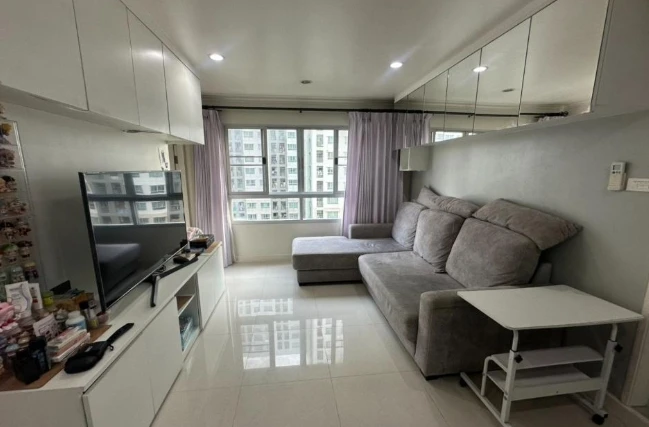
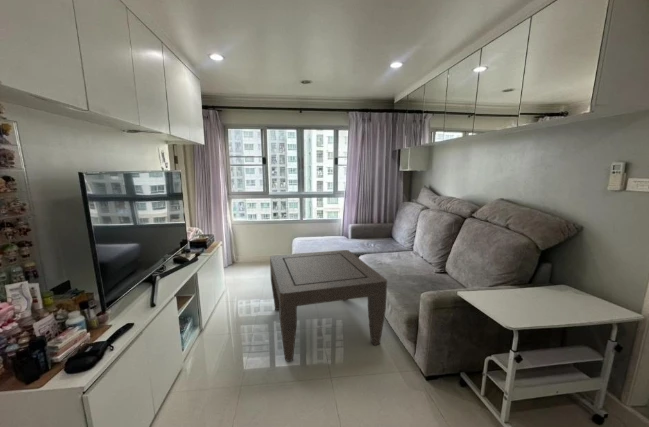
+ coffee table (321, 295)
